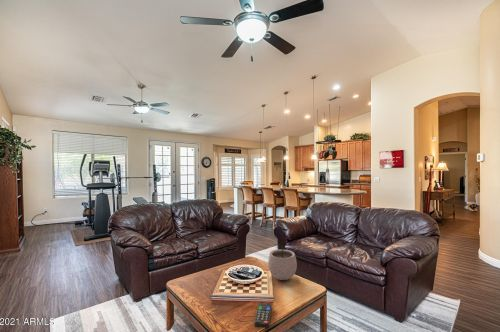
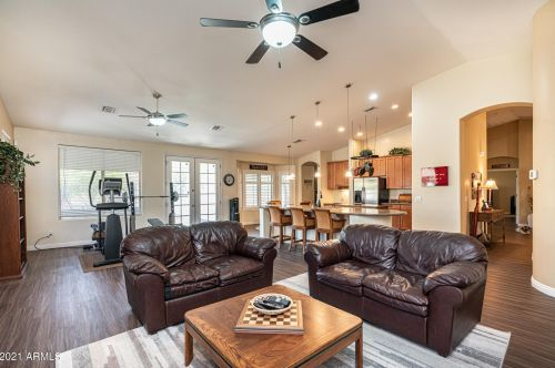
- remote control (263, 314)
- plant pot (282, 260)
